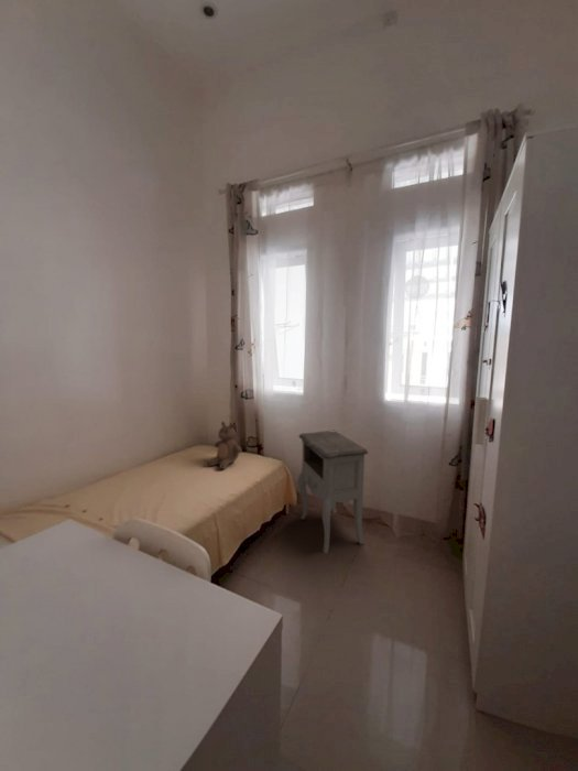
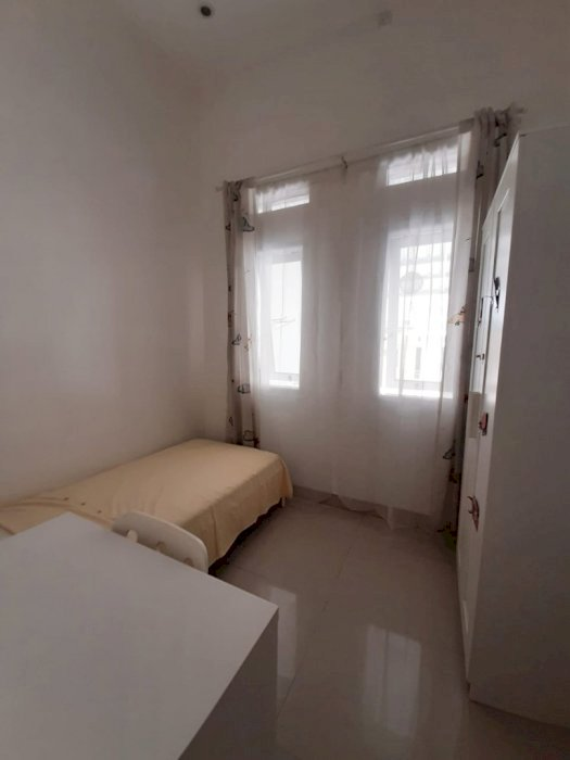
- nightstand (329, 486)
- teddy bear (223, 444)
